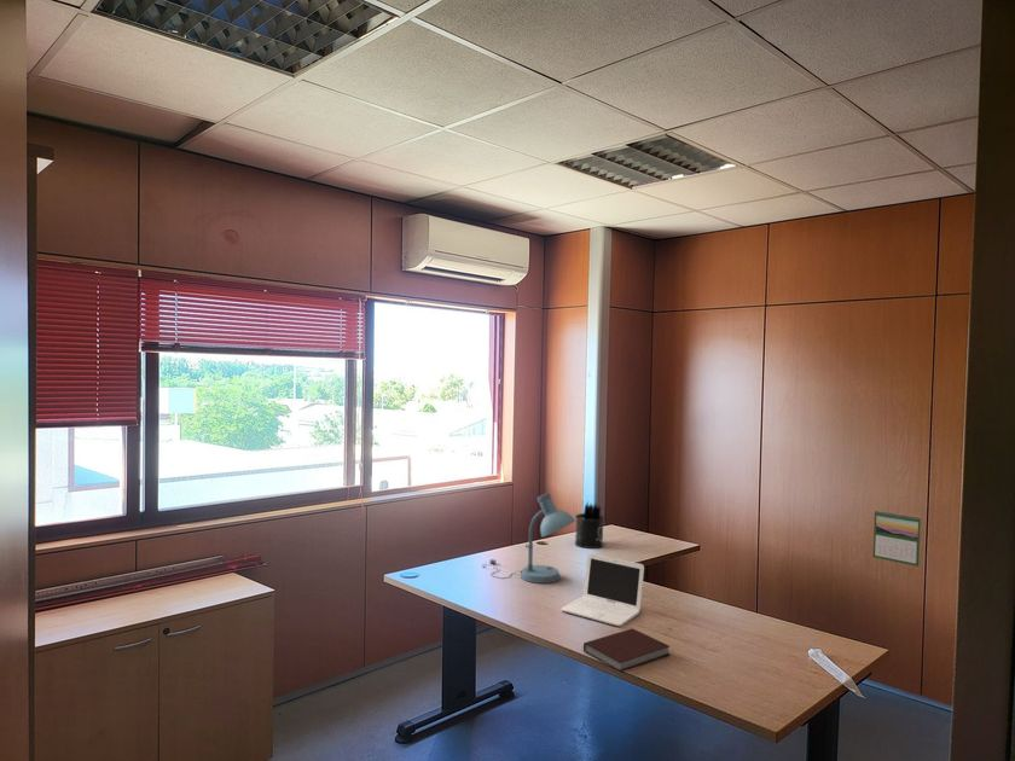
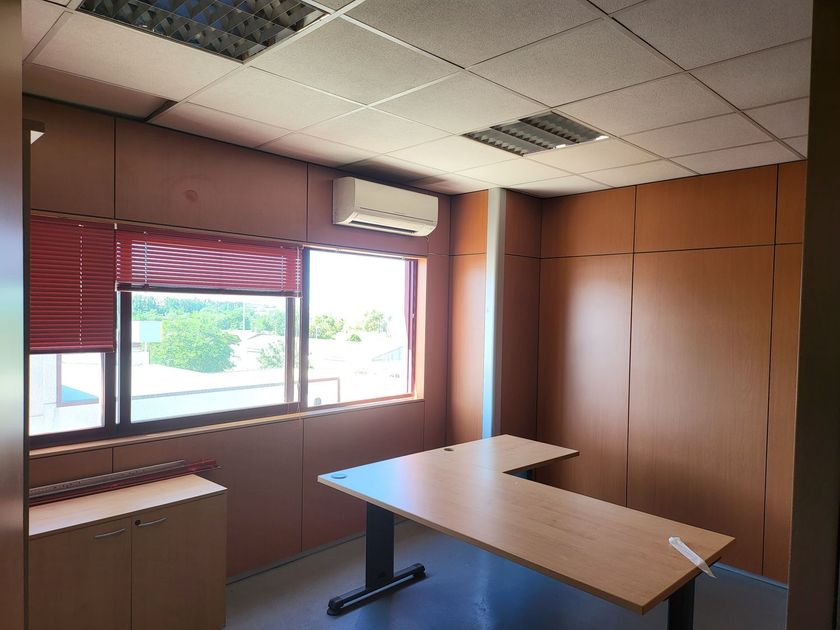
- calendar (895, 536)
- notebook (626, 647)
- laptop (603, 587)
- pen holder (588, 523)
- desk lamp (529, 531)
